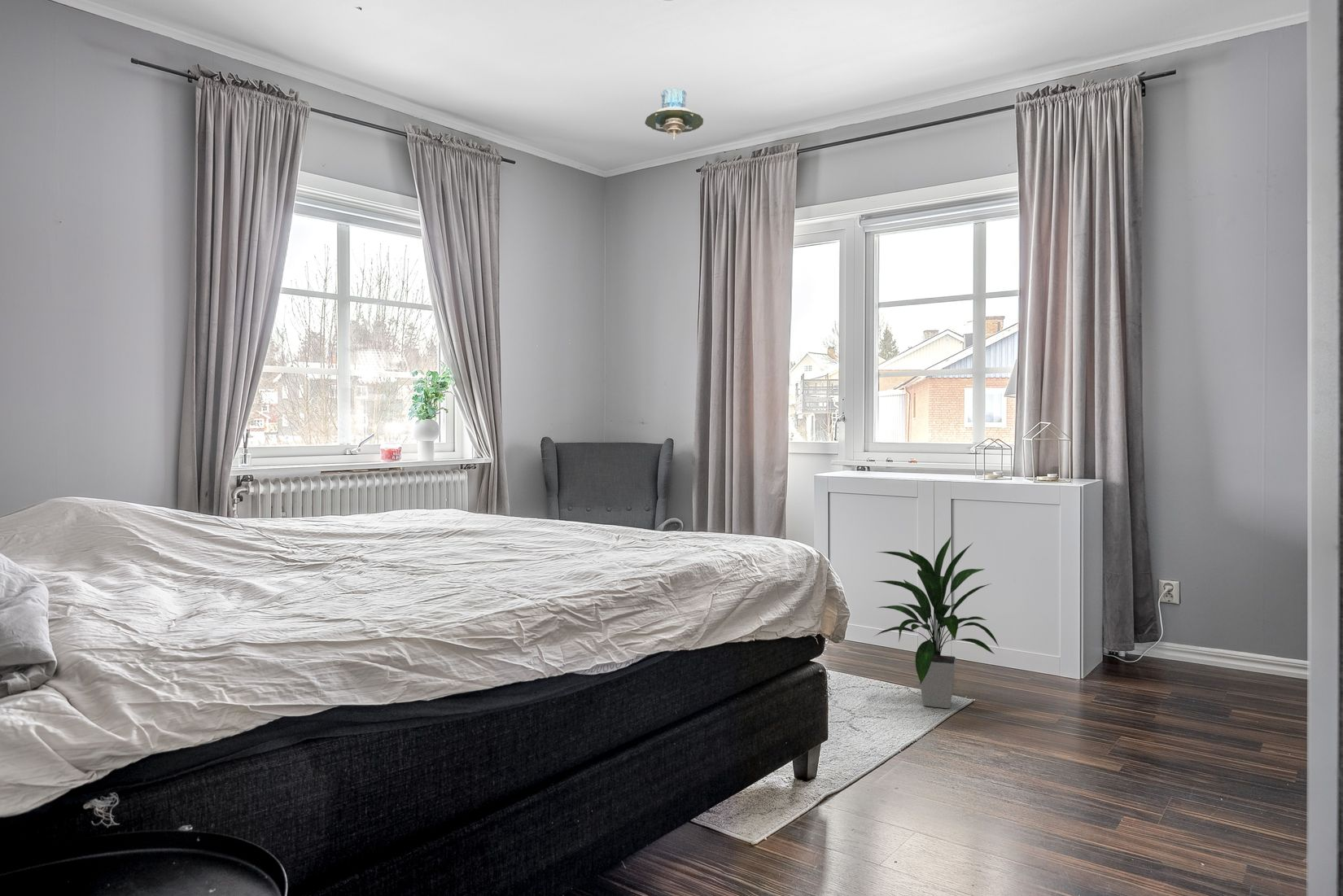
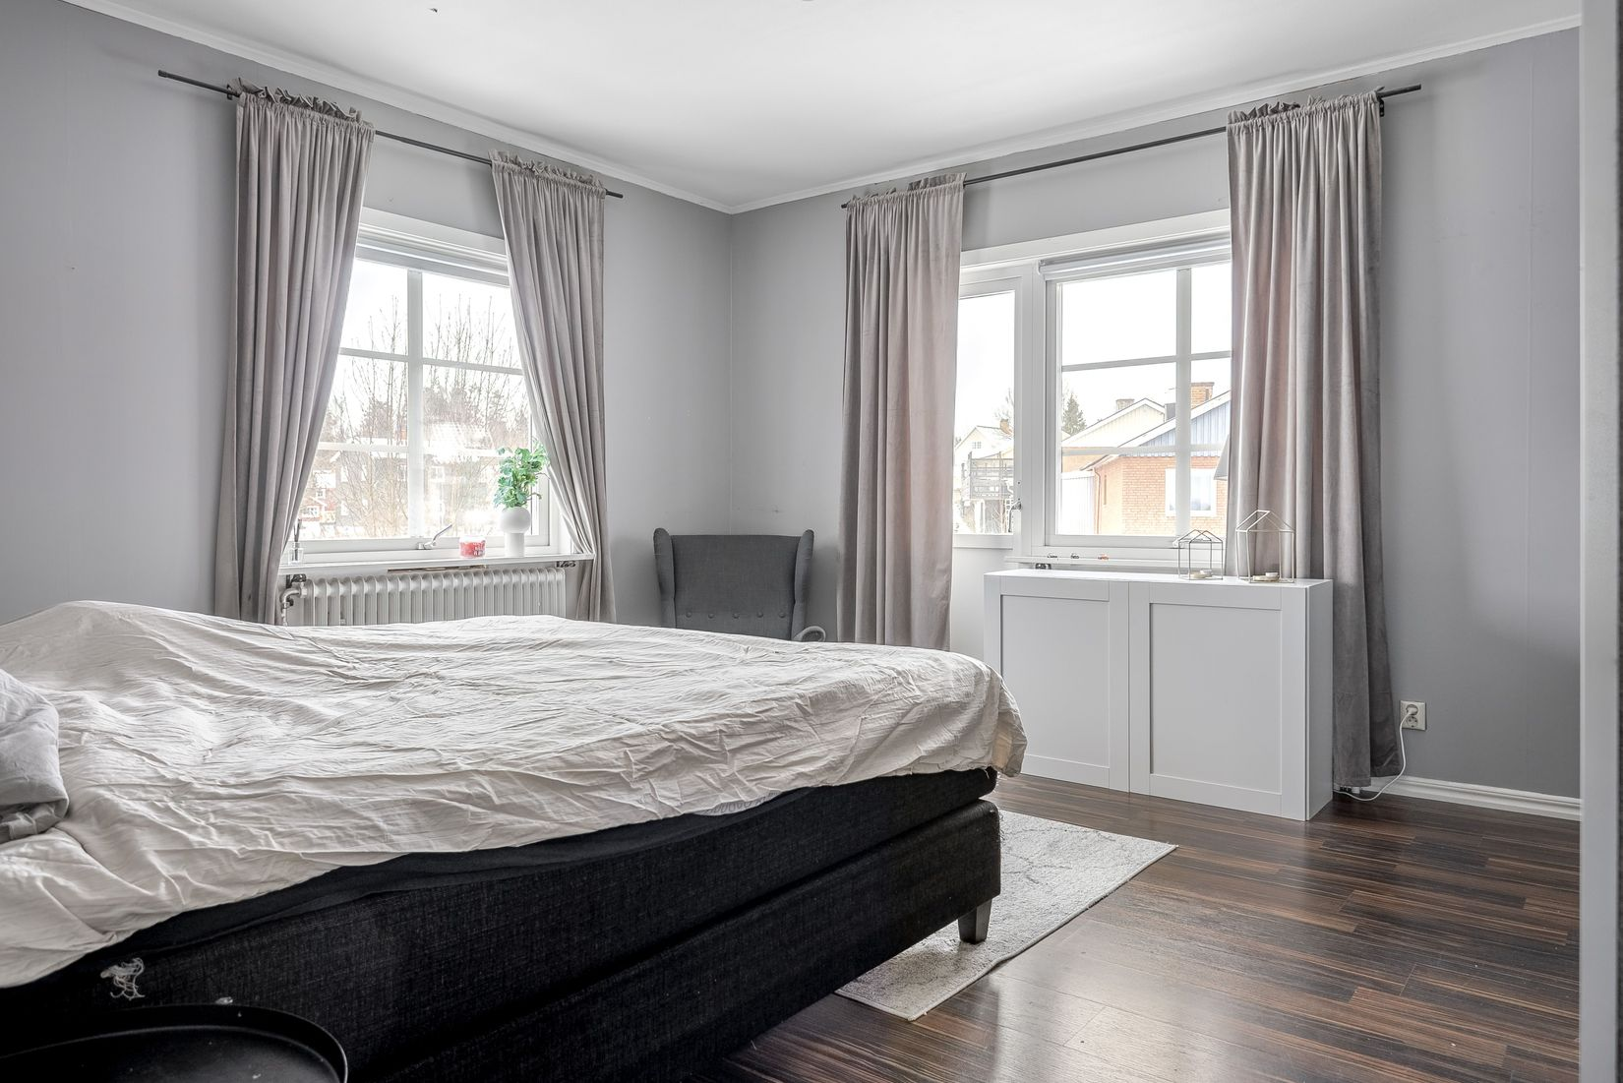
- ceiling lamp (674, 116)
- indoor plant (934, 619)
